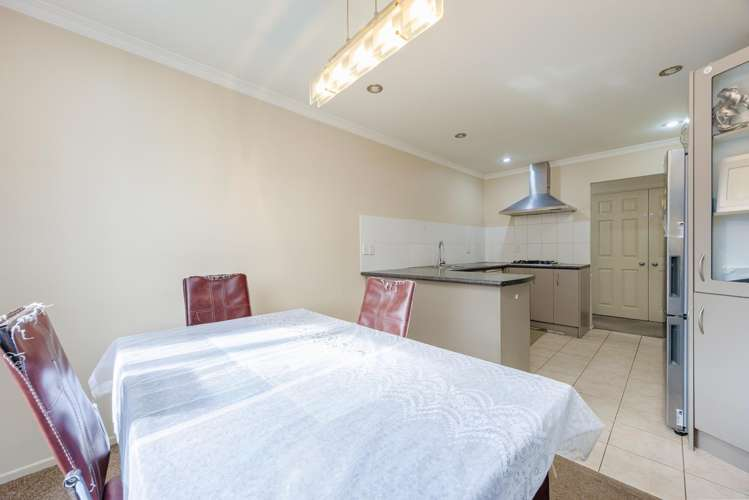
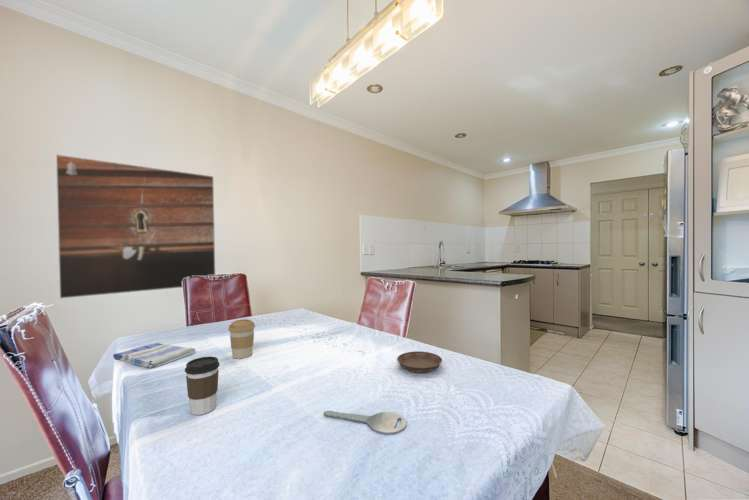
+ coffee cup (202, 385)
+ dish towel (155, 353)
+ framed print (146, 229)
+ saucer (419, 362)
+ key (363, 418)
+ coffee cup (242, 338)
